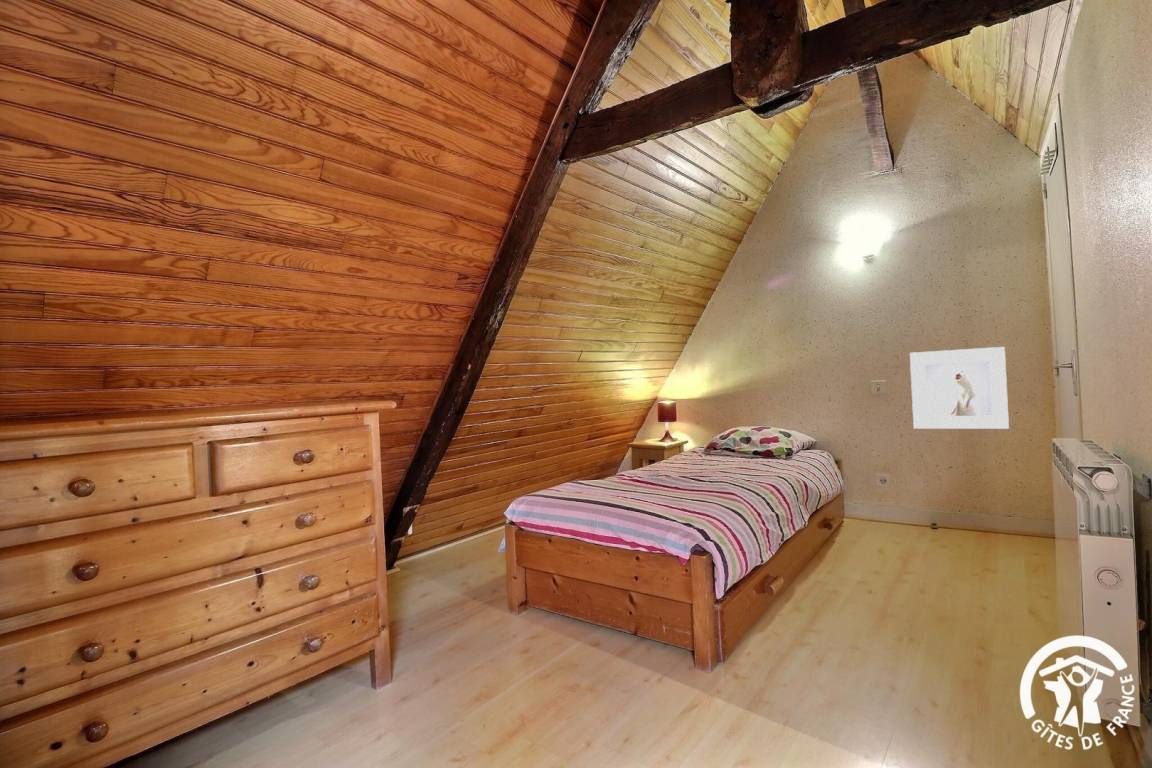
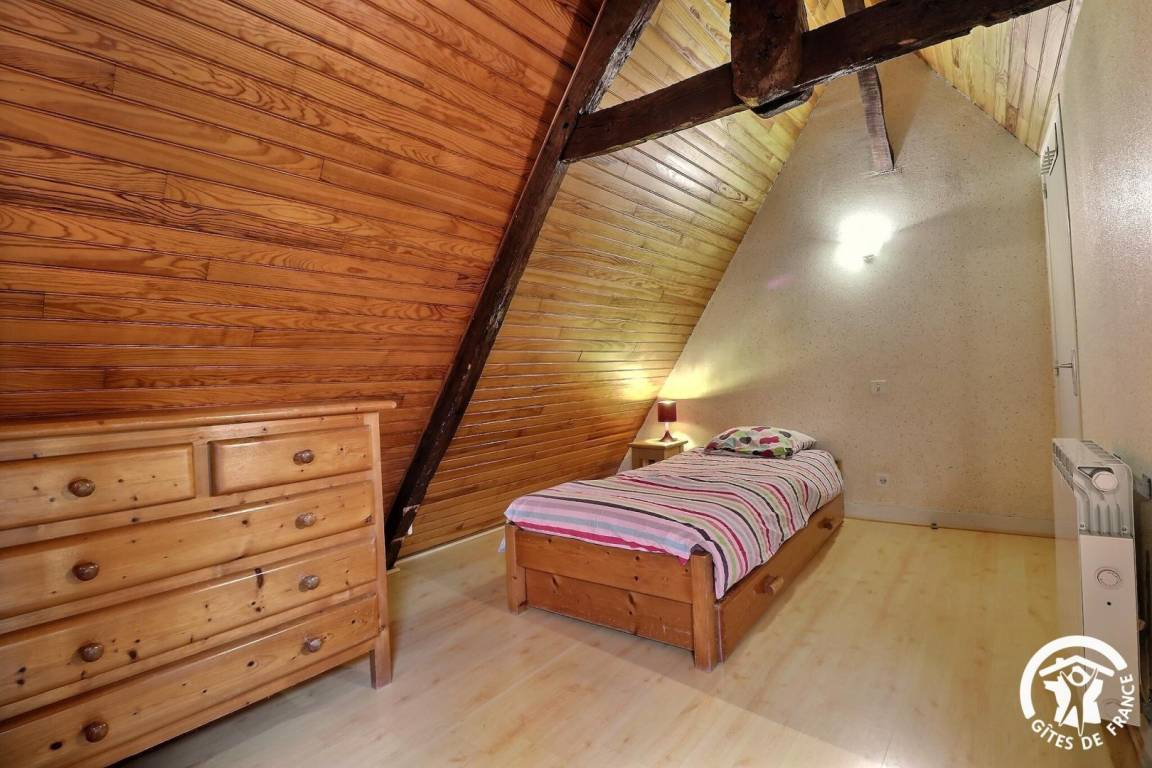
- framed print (957, 389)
